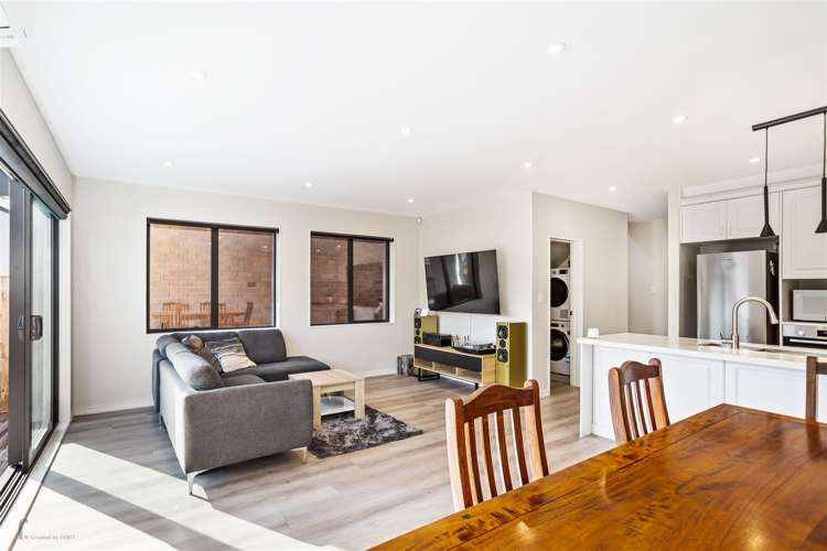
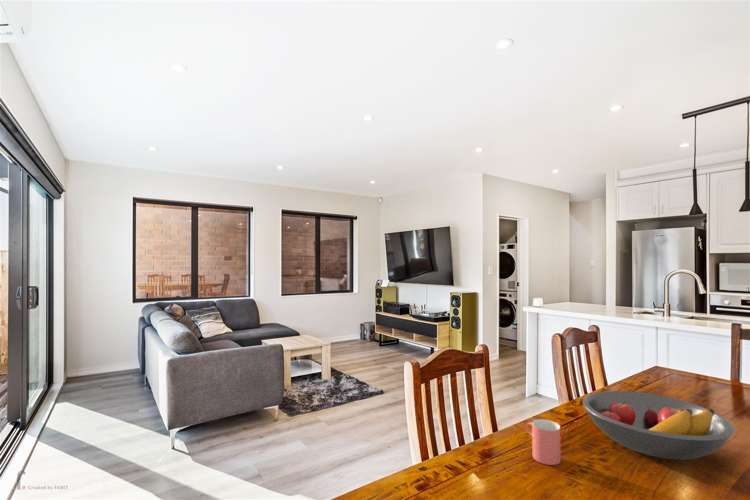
+ cup (541, 438)
+ fruit bowl (652, 423)
